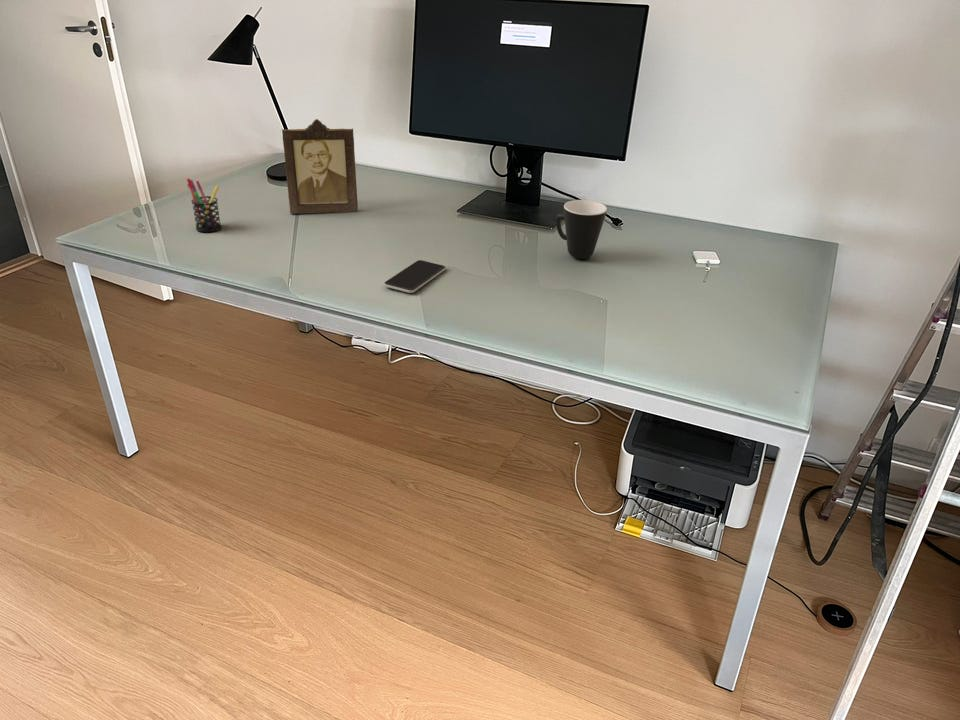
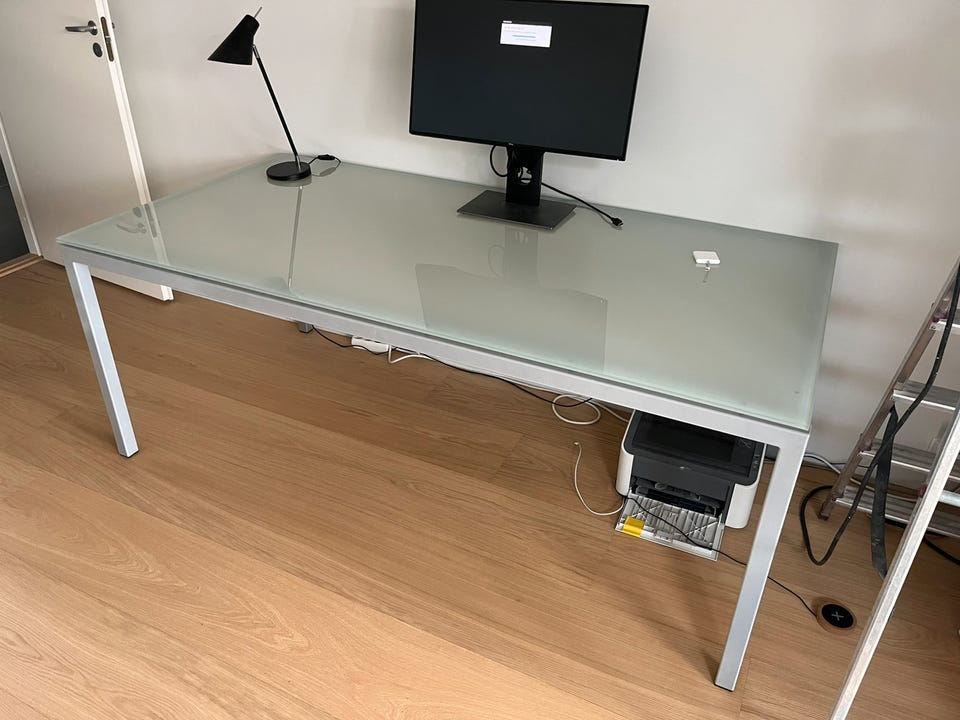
- photo frame (321, 162)
- smartphone (415, 275)
- pen holder (202, 204)
- mug (578, 231)
